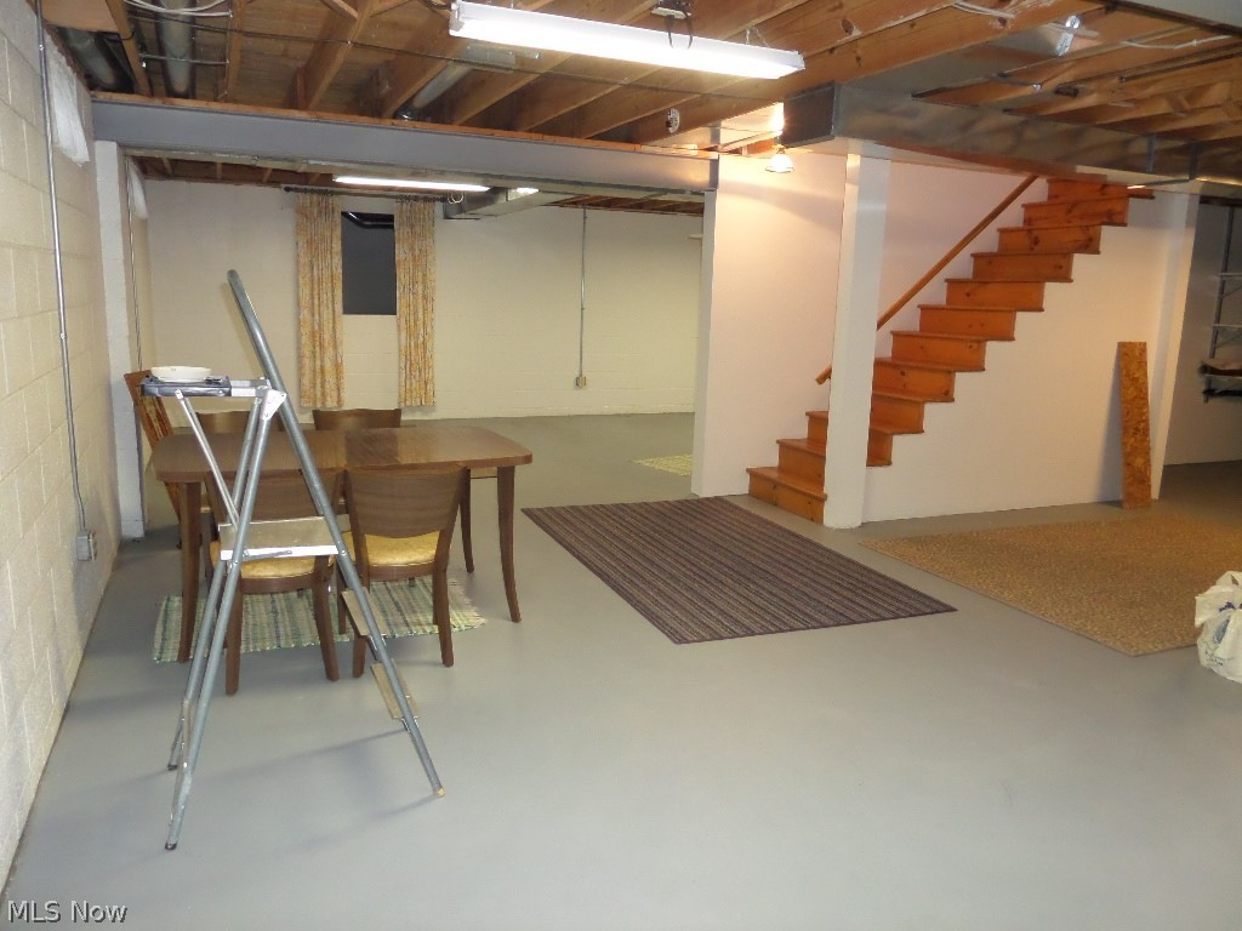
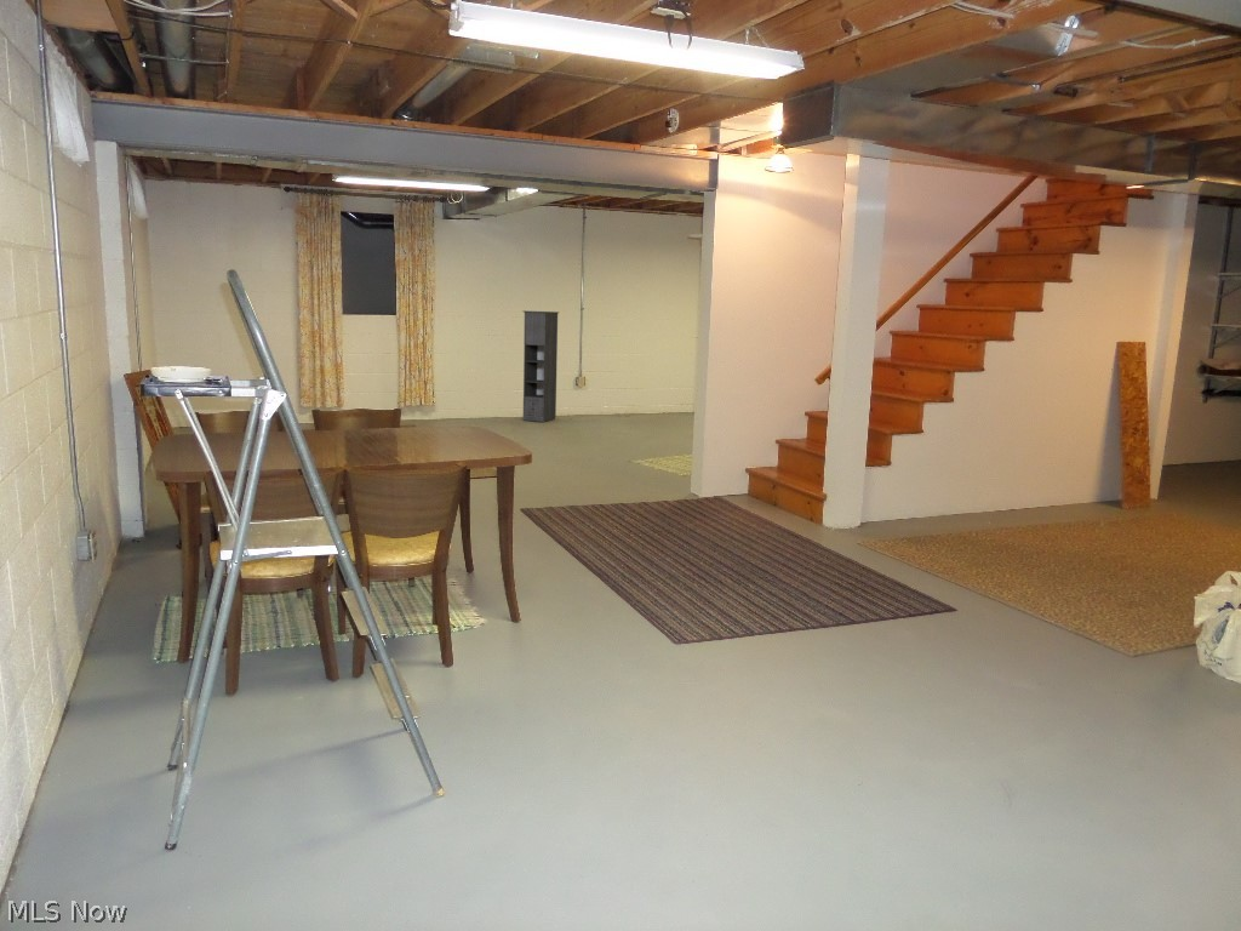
+ storage cabinet (539, 366)
